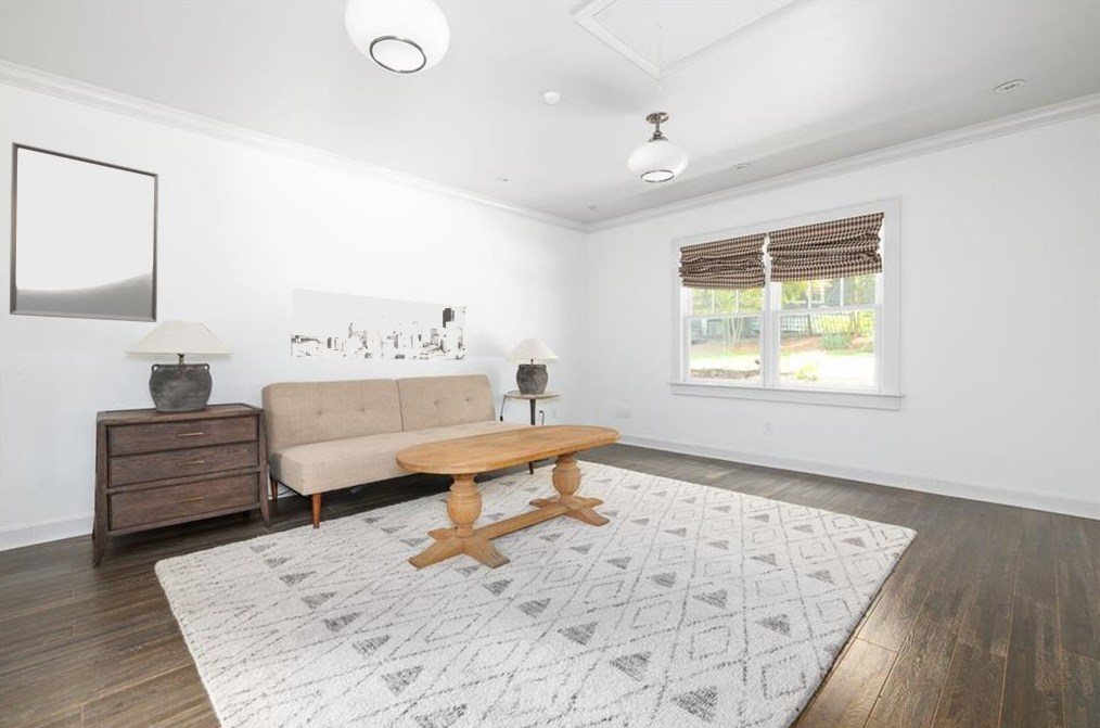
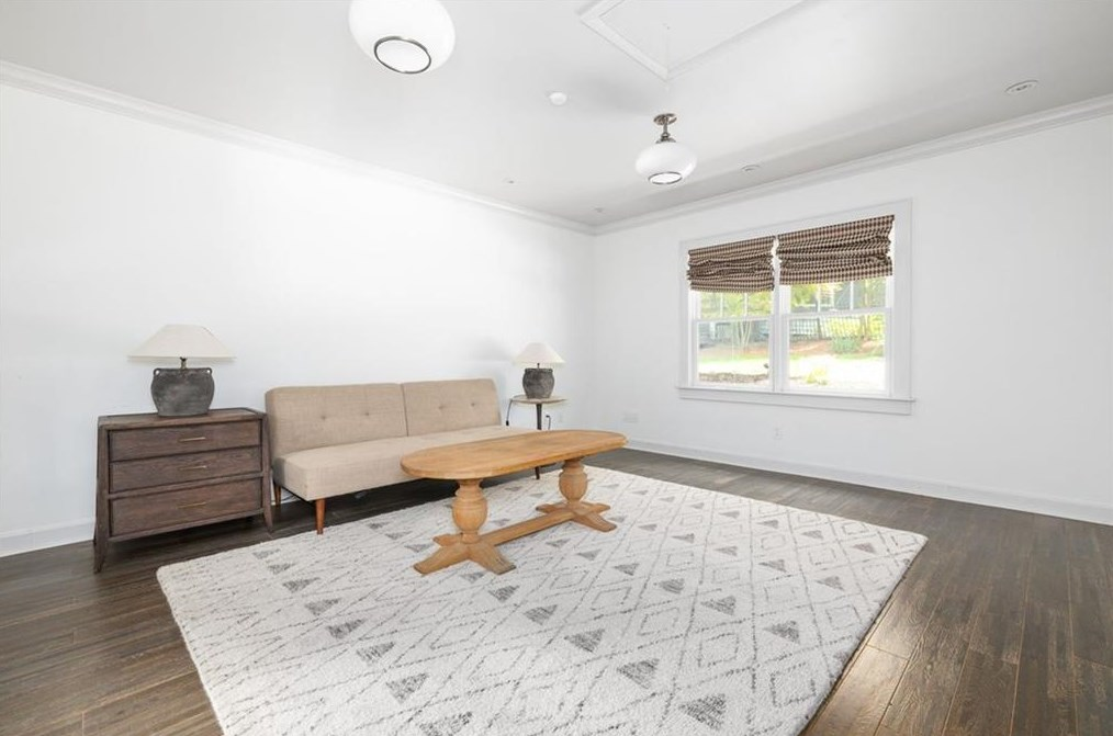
- home mirror (89, 239)
- wall art (388, 329)
